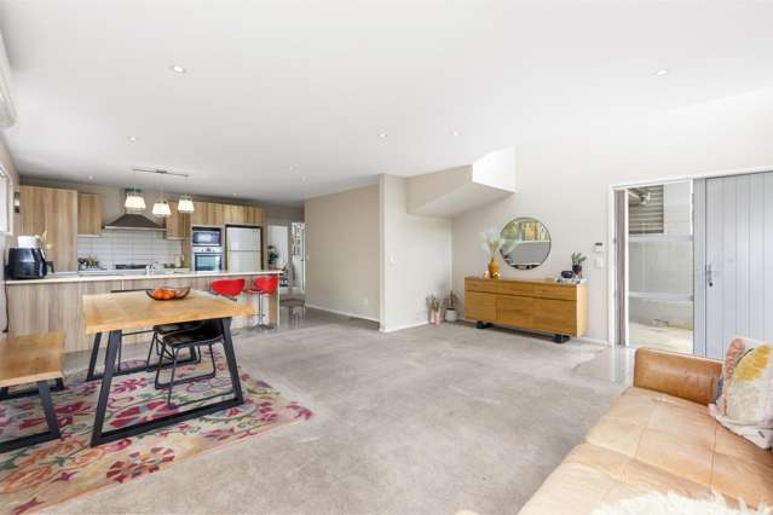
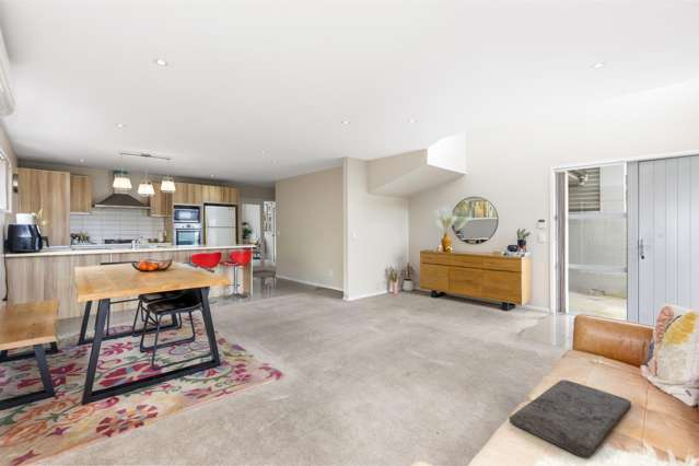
+ cushion (572, 409)
